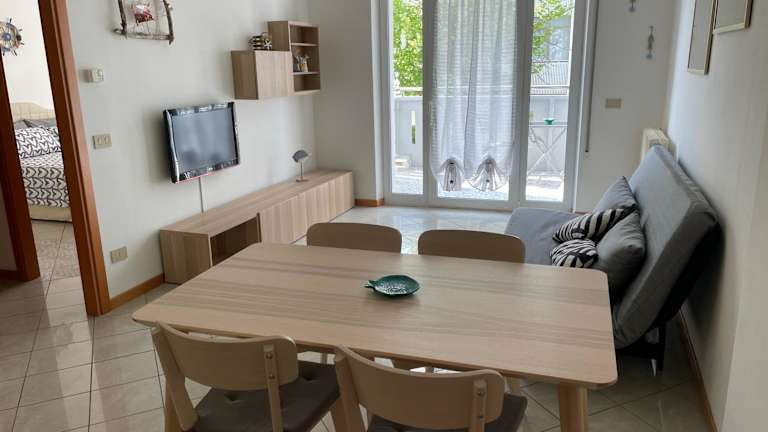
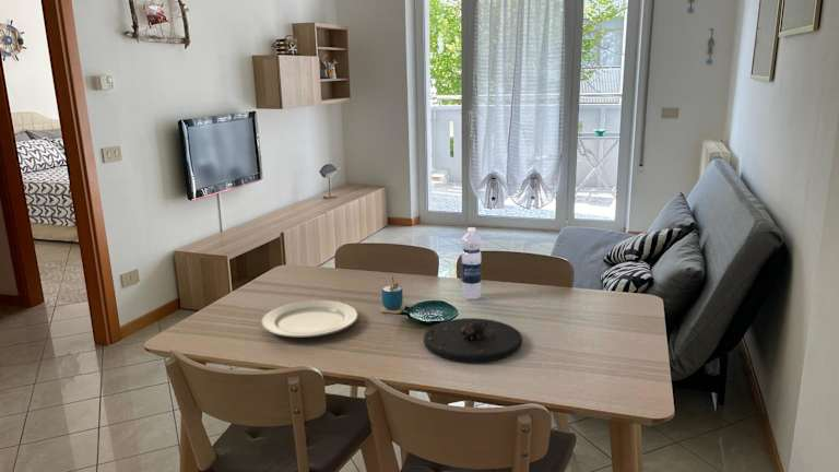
+ water bottle (471, 262)
+ chinaware (310, 320)
+ plate (472, 331)
+ cup (392, 292)
